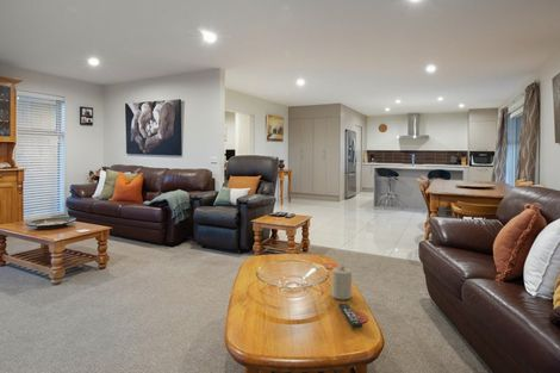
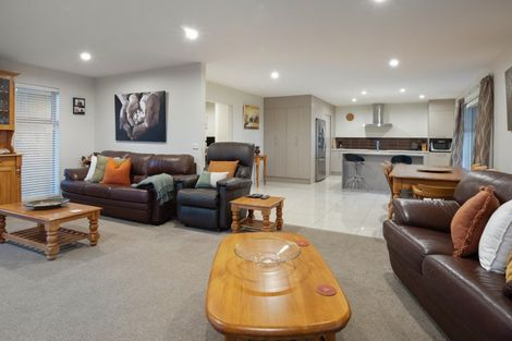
- remote control (349, 315)
- candle (341, 280)
